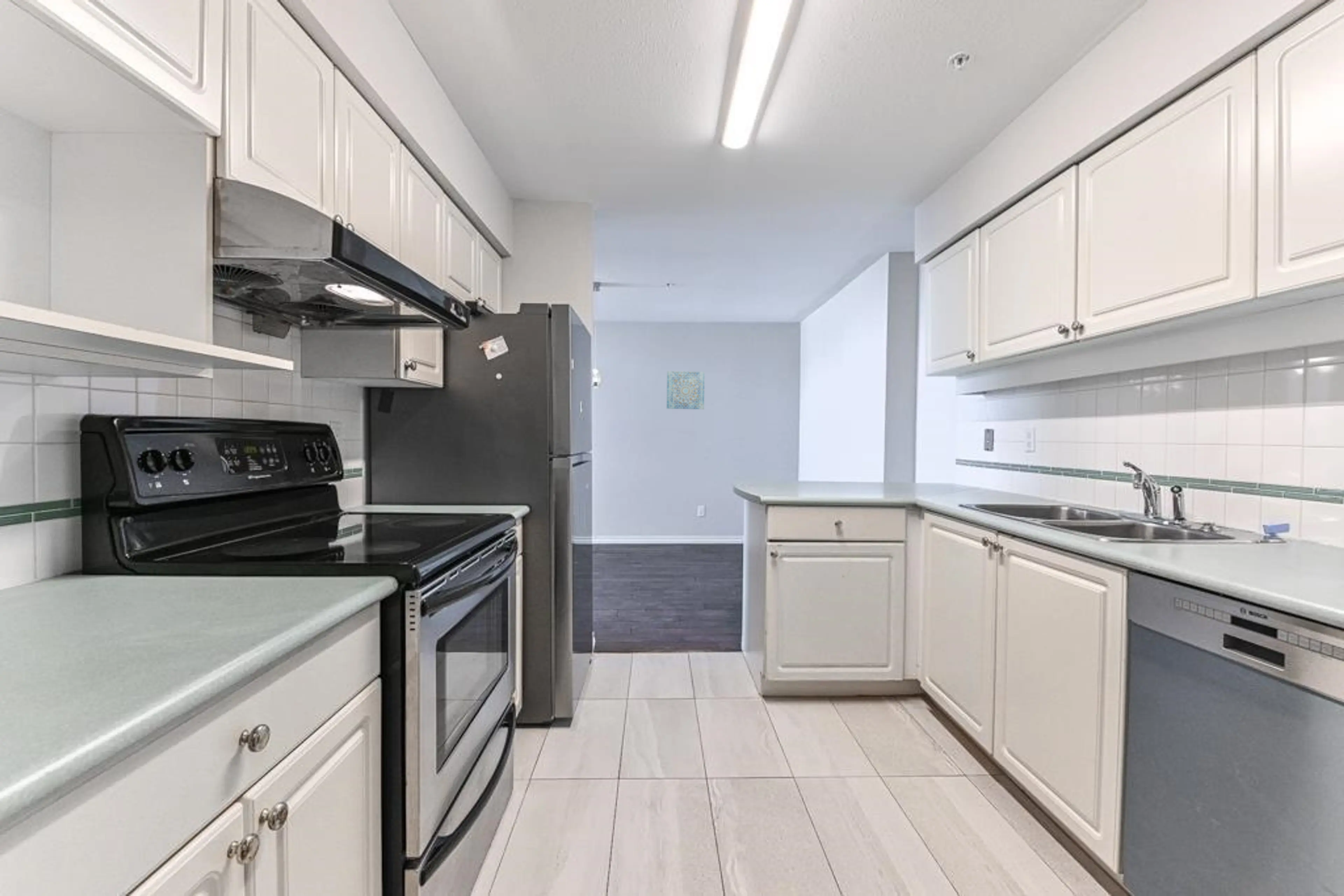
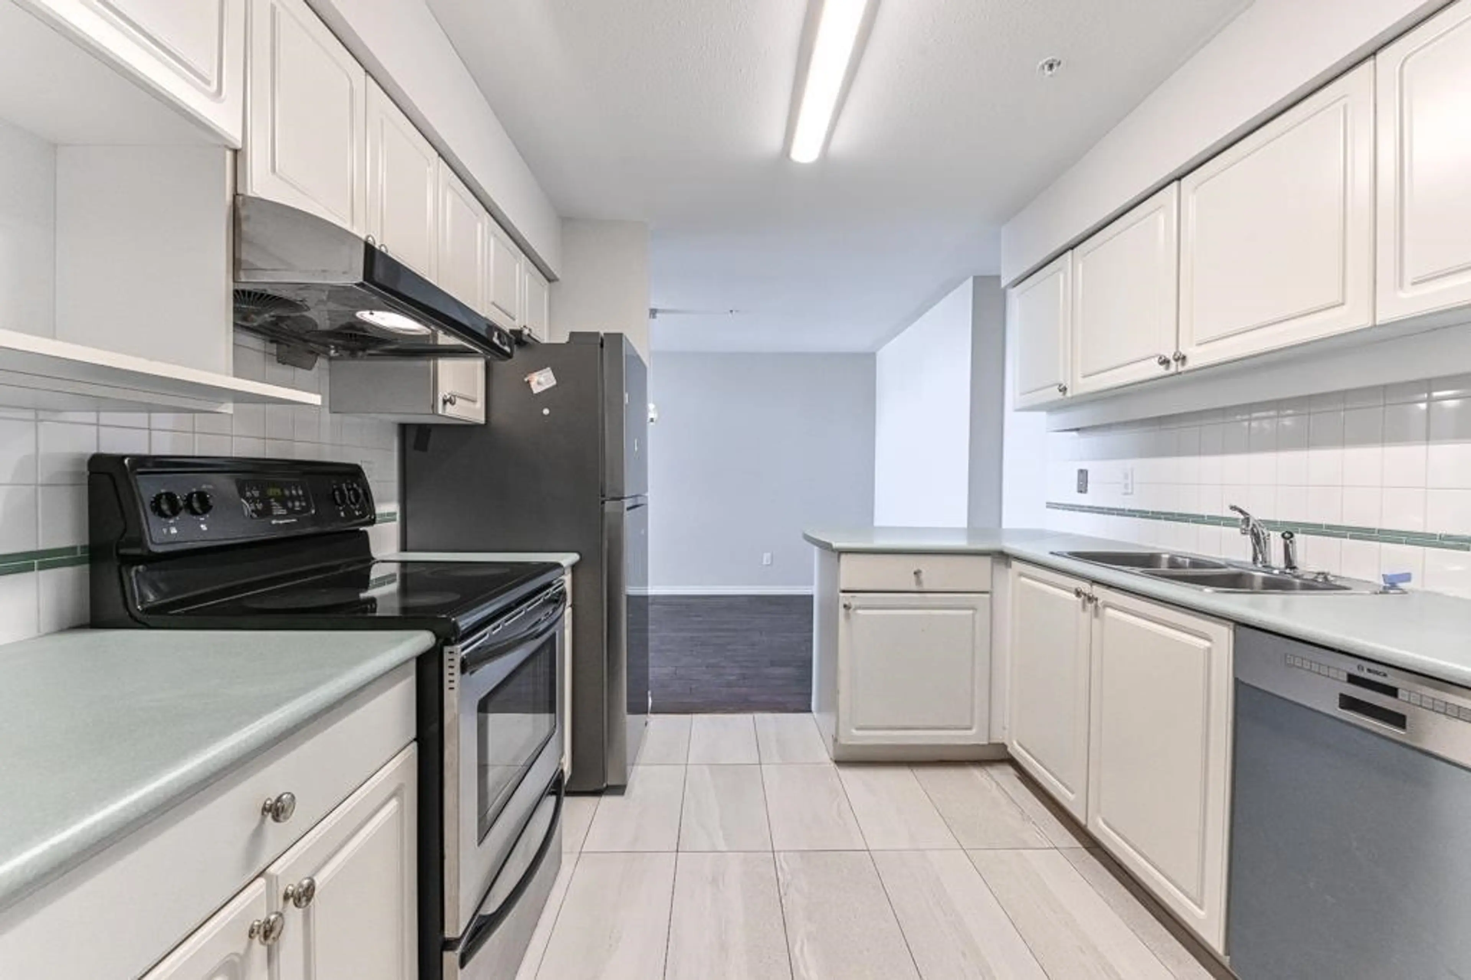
- wall art (685, 390)
